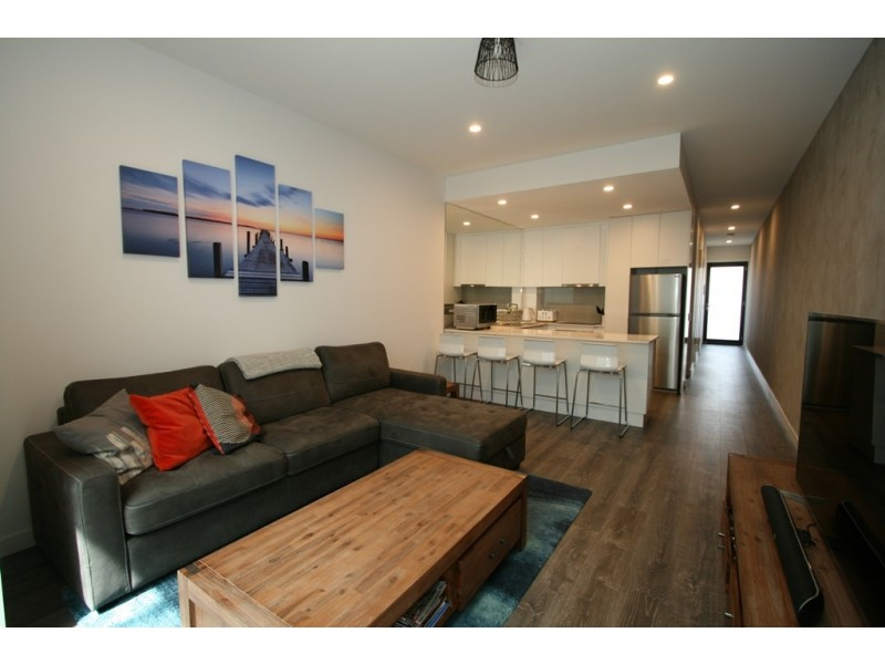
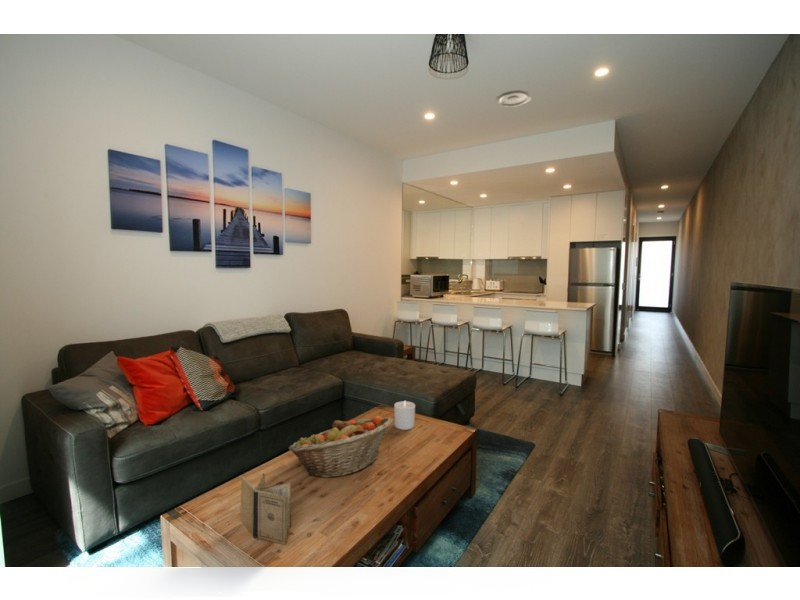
+ candle (404, 413)
+ recessed light (513, 97)
+ book (267, 506)
+ fruit basket (343, 441)
